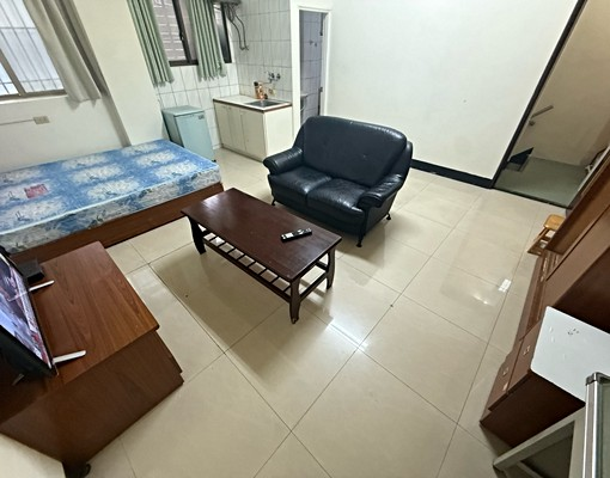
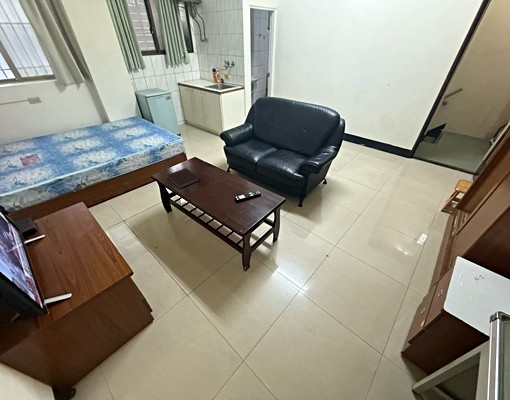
+ notebook (183, 177)
